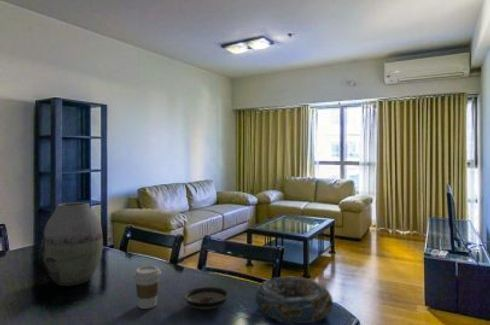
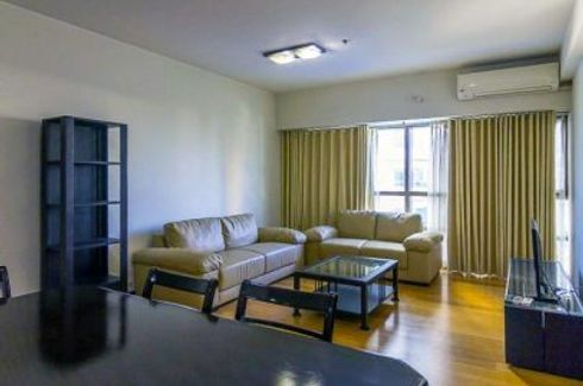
- decorative bowl (293, 298)
- coffee cup (147, 286)
- saucer (206, 299)
- vase (73, 242)
